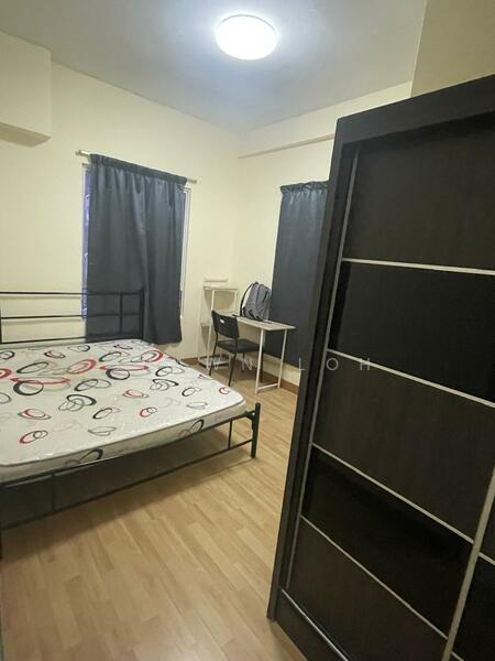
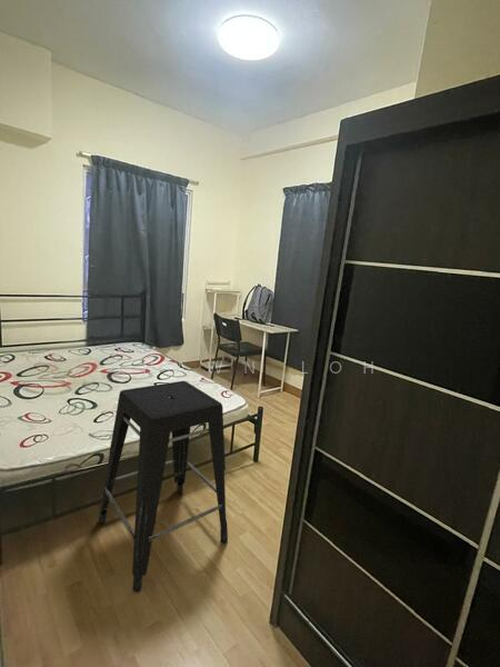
+ stool (166, 465)
